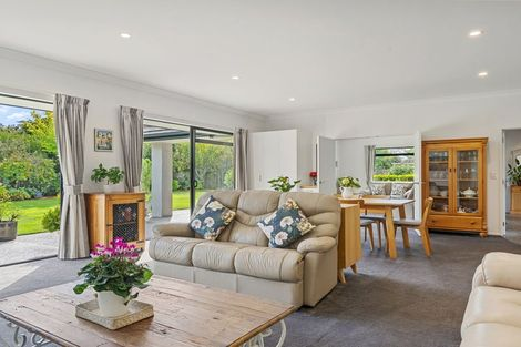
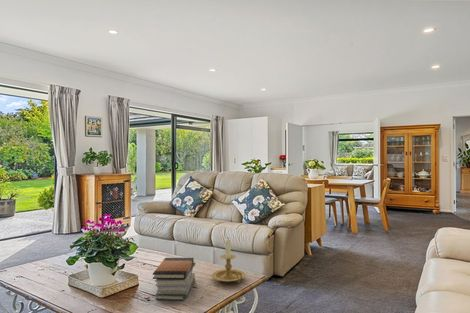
+ candle holder (228, 258)
+ book stack (175, 277)
